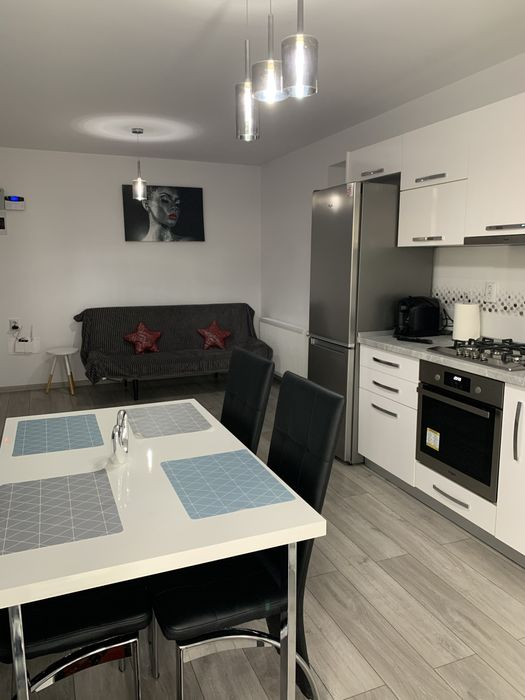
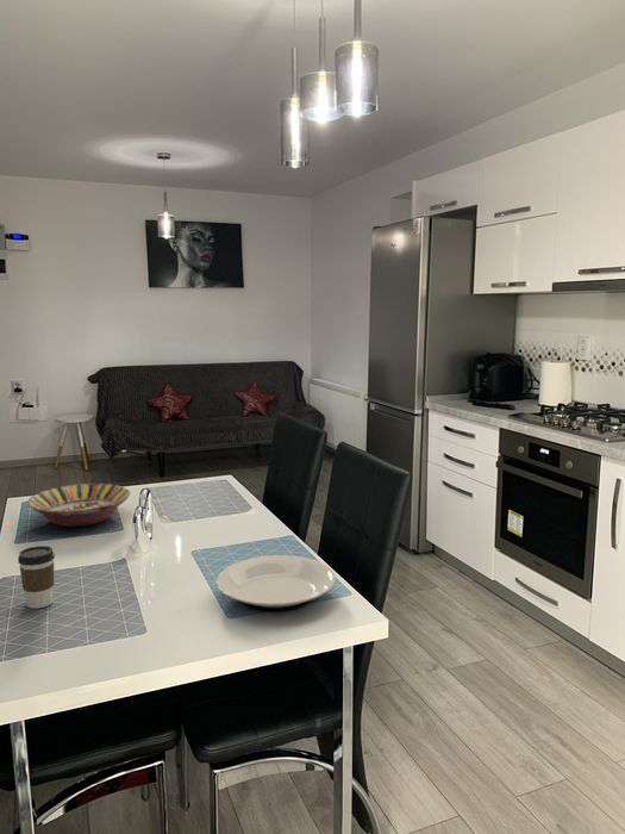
+ plate (276, 585)
+ serving bowl (80, 508)
+ coffee cup (37, 577)
